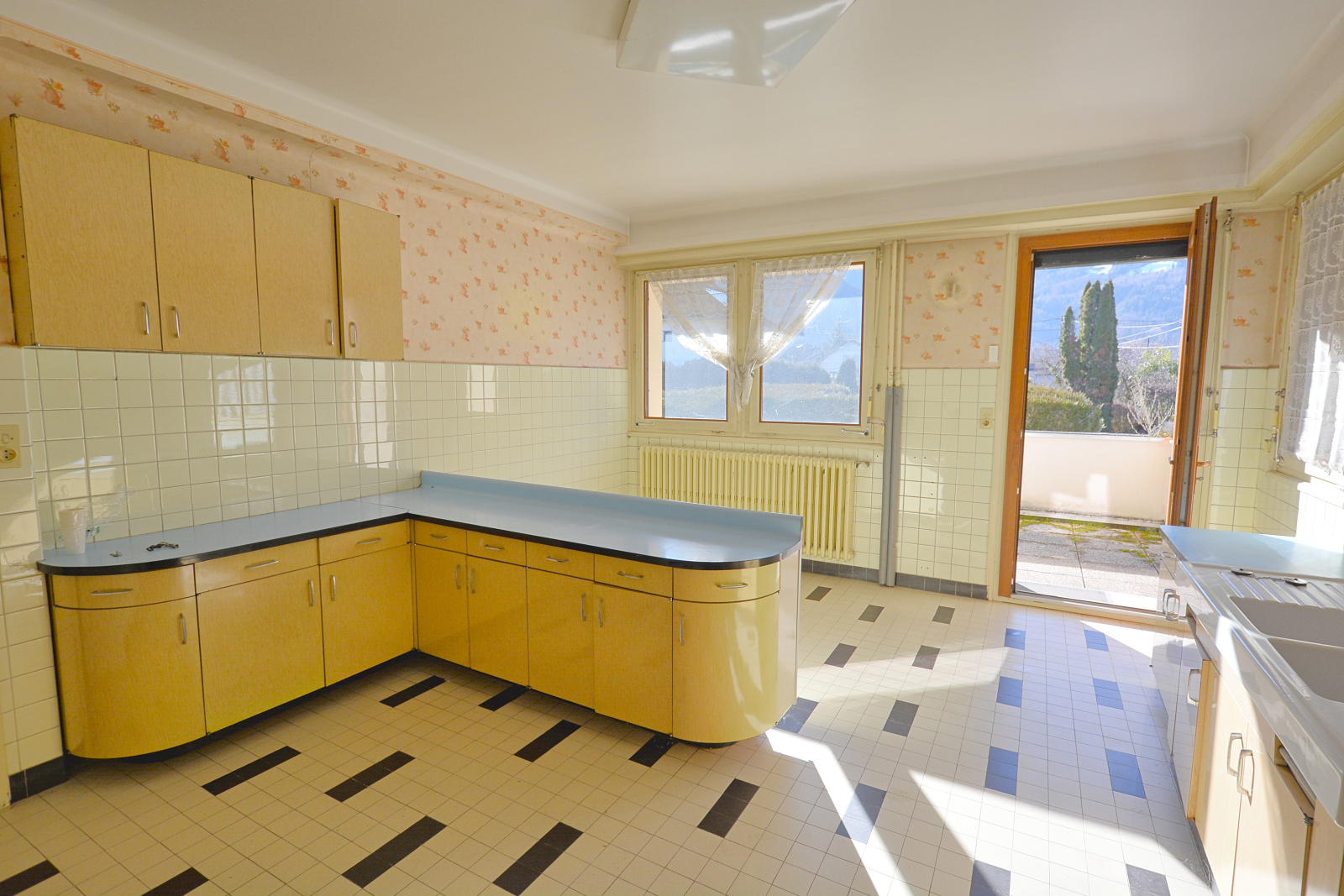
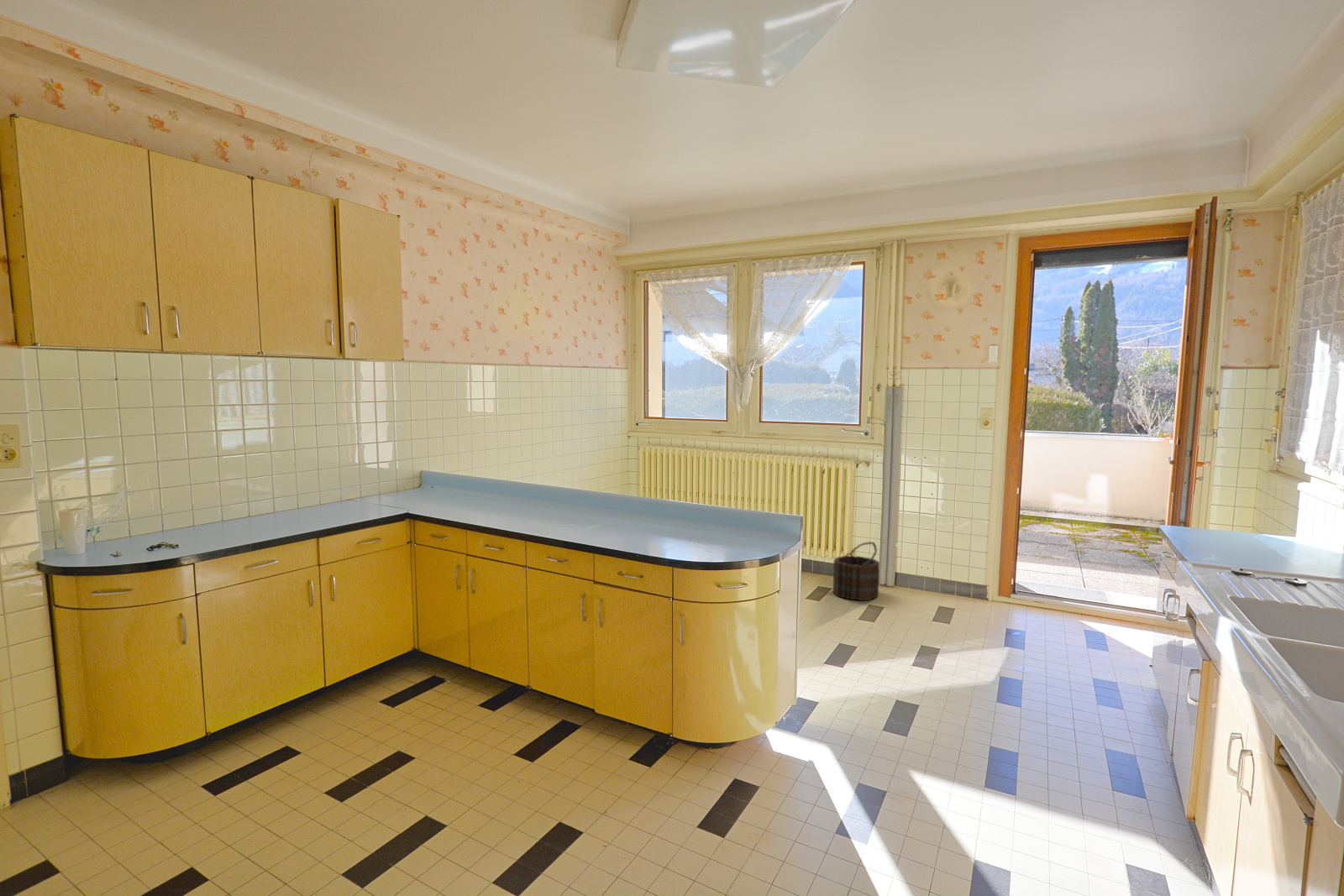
+ bucket (856, 568)
